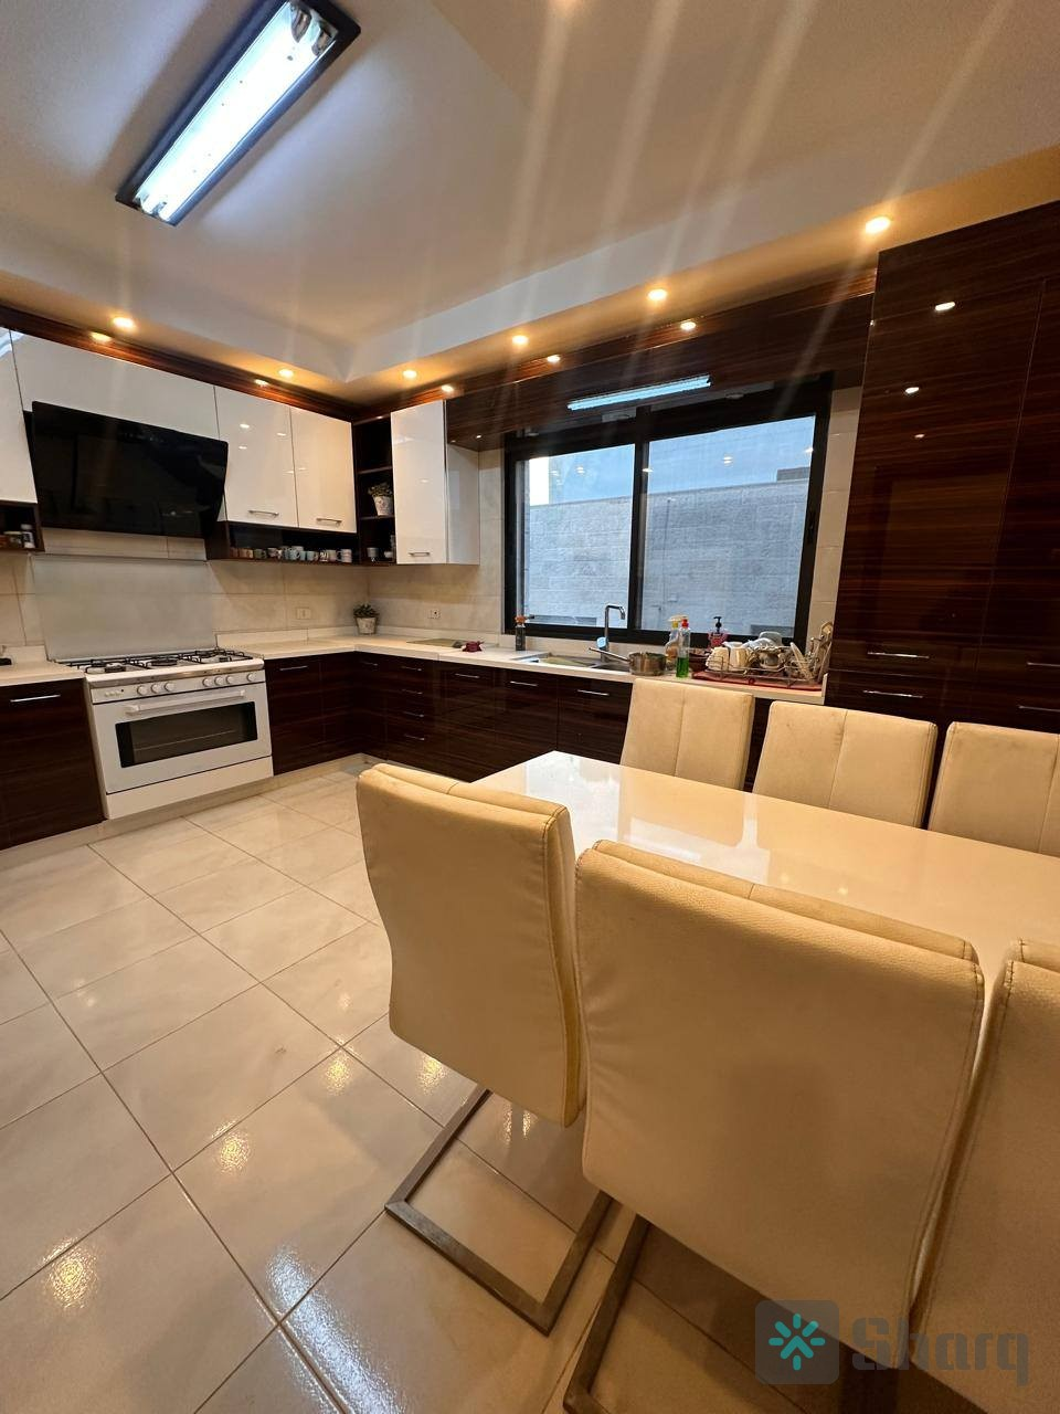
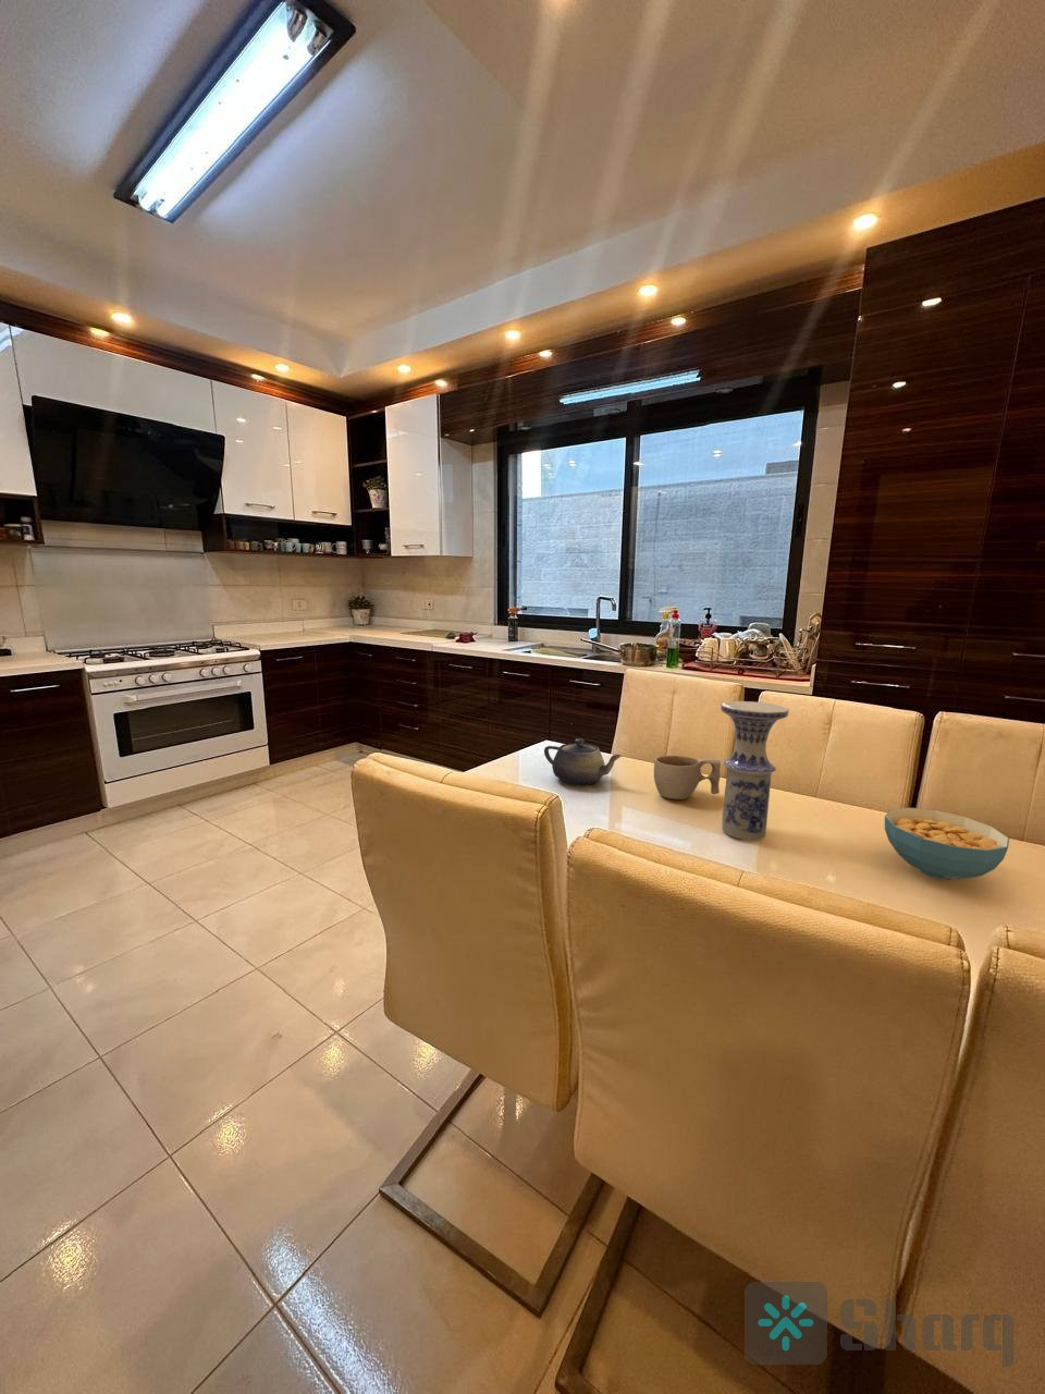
+ cup (686, 777)
+ cereal bowl (940, 850)
+ vase (748, 768)
+ teapot (582, 761)
